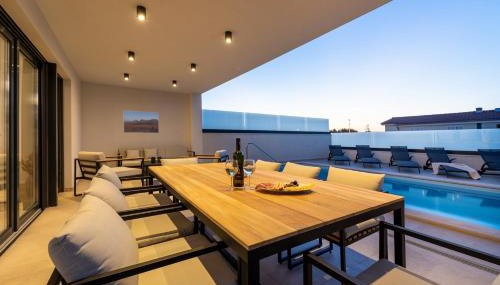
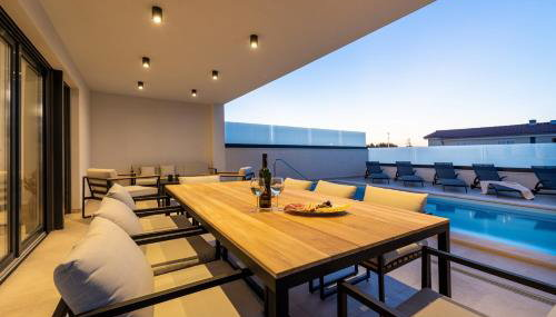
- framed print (141, 122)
